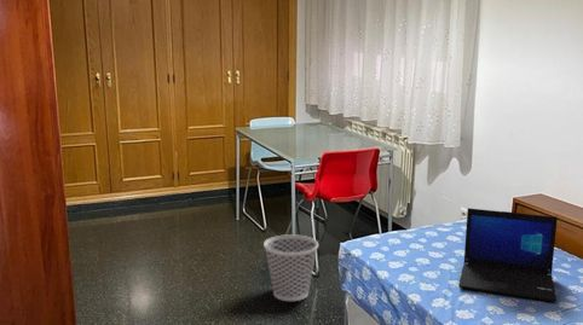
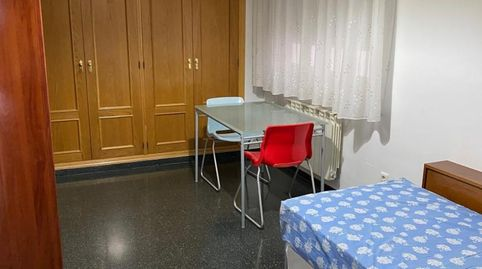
- wastebasket (290, 268)
- laptop (508, 251)
